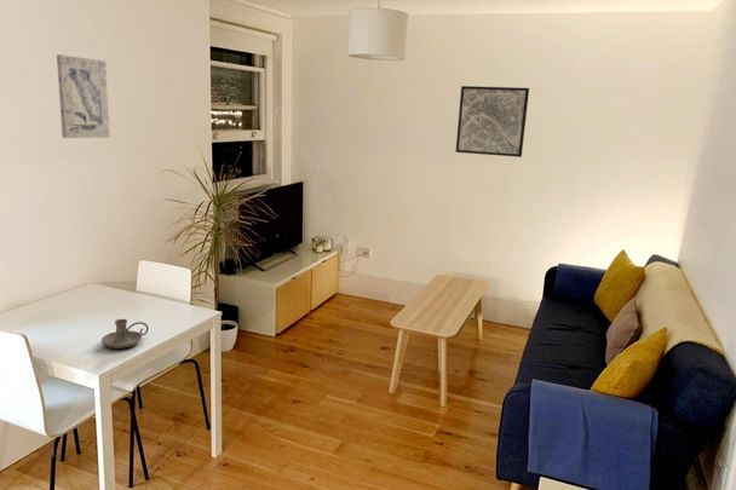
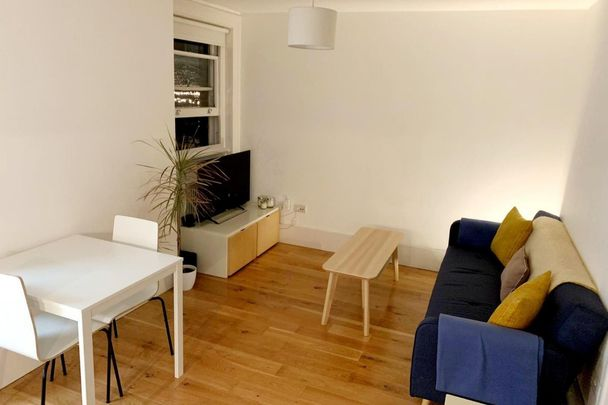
- wall art (84, 98)
- candle holder (126, 330)
- wall art (490, 121)
